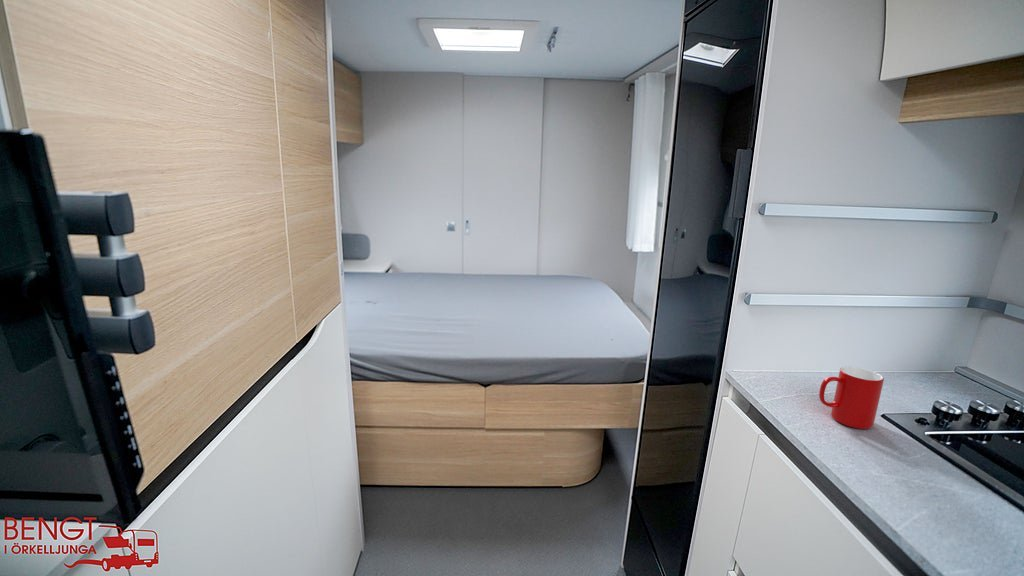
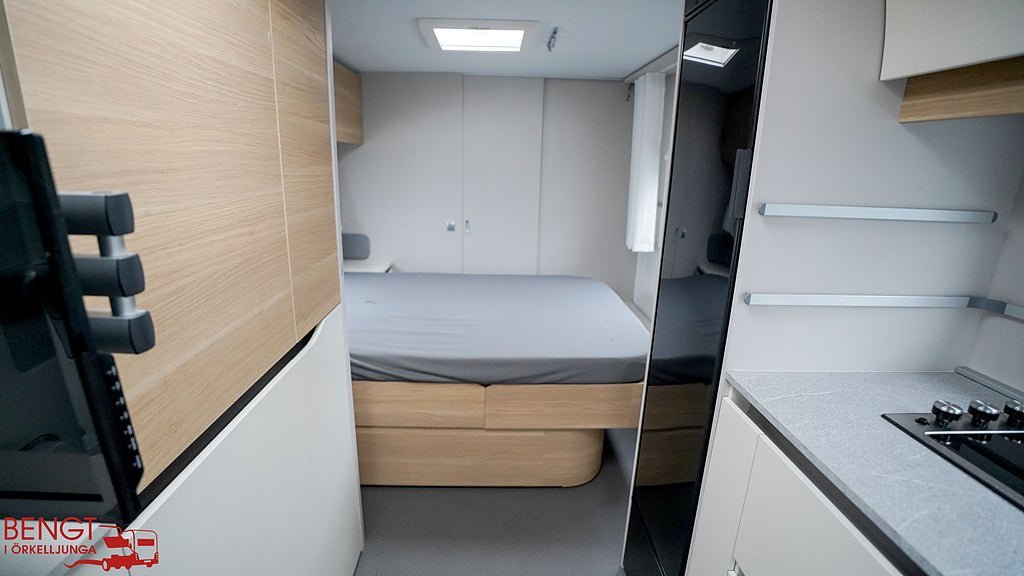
- cup (847, 395)
